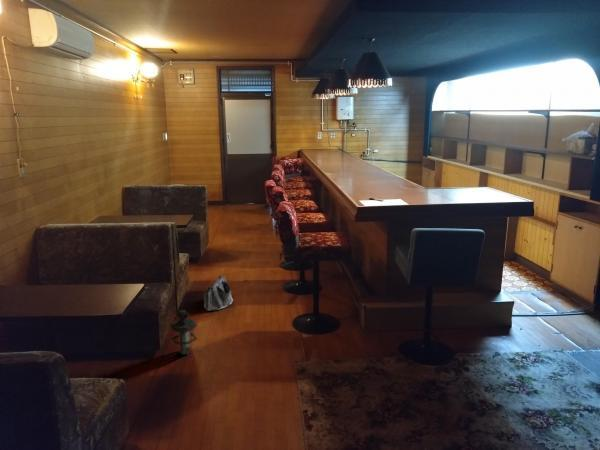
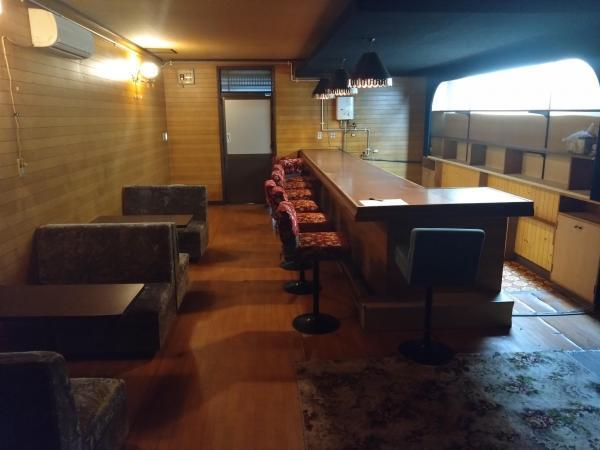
- lantern (184, 332)
- saddlebag (217, 291)
